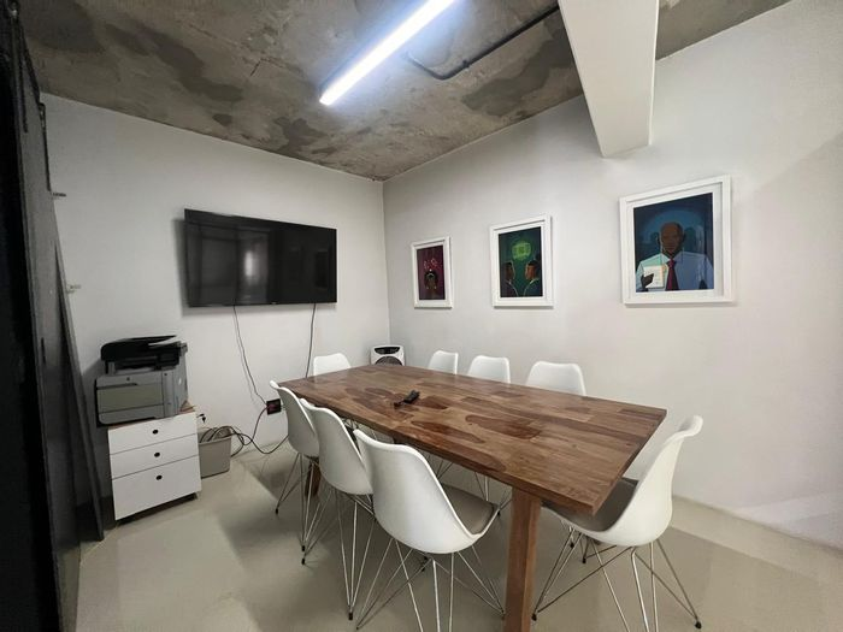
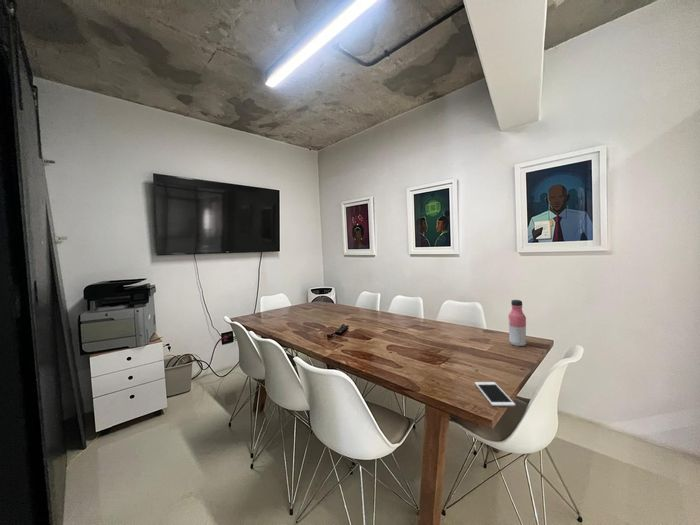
+ cell phone (493, 393)
+ water bottle (517, 322)
